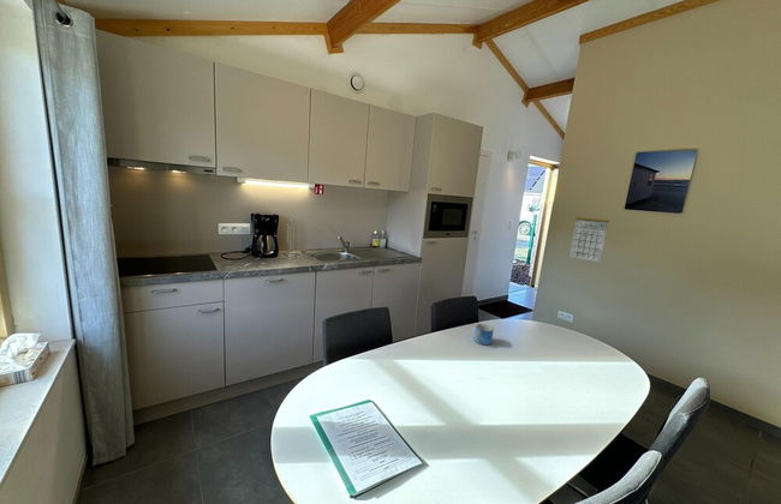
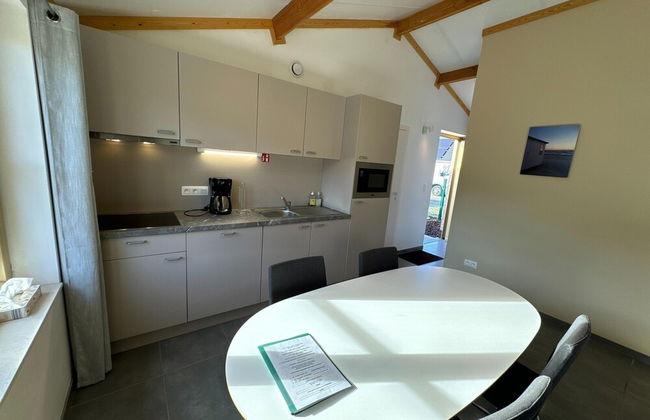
- mug (482, 334)
- calendar (589, 234)
